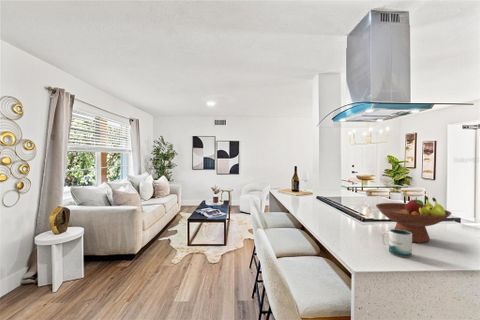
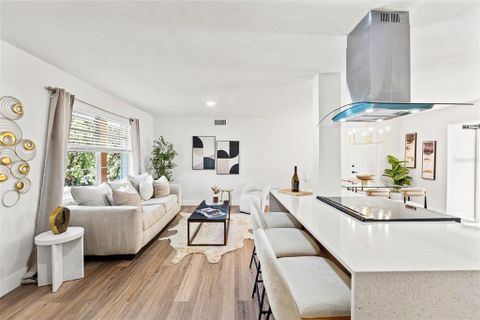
- mug (395, 241)
- fruit bowl (410, 217)
